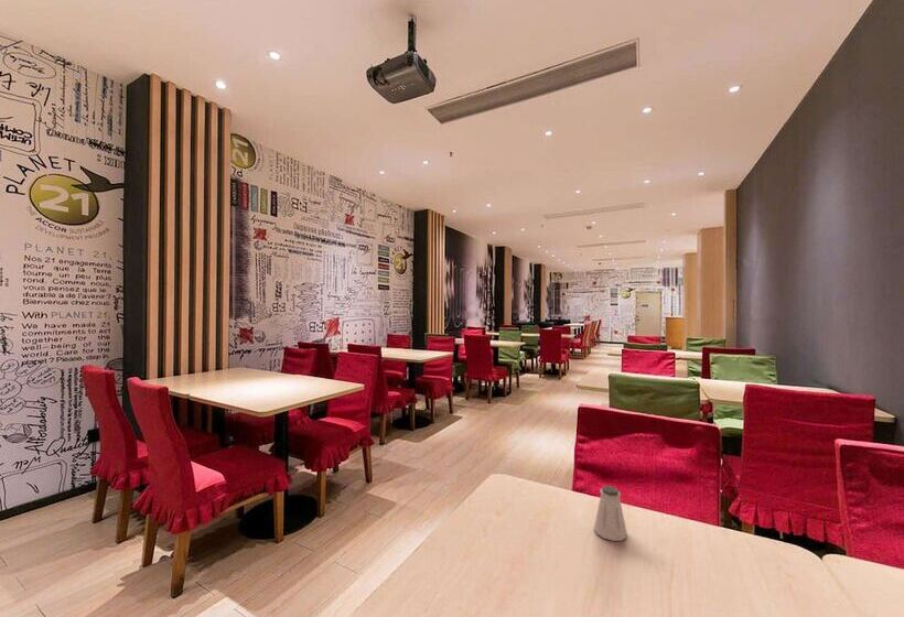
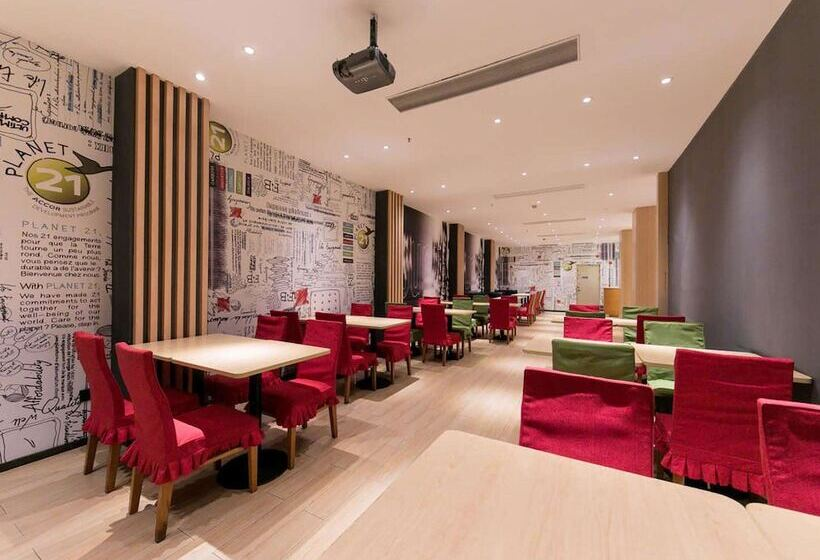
- saltshaker (610, 510)
